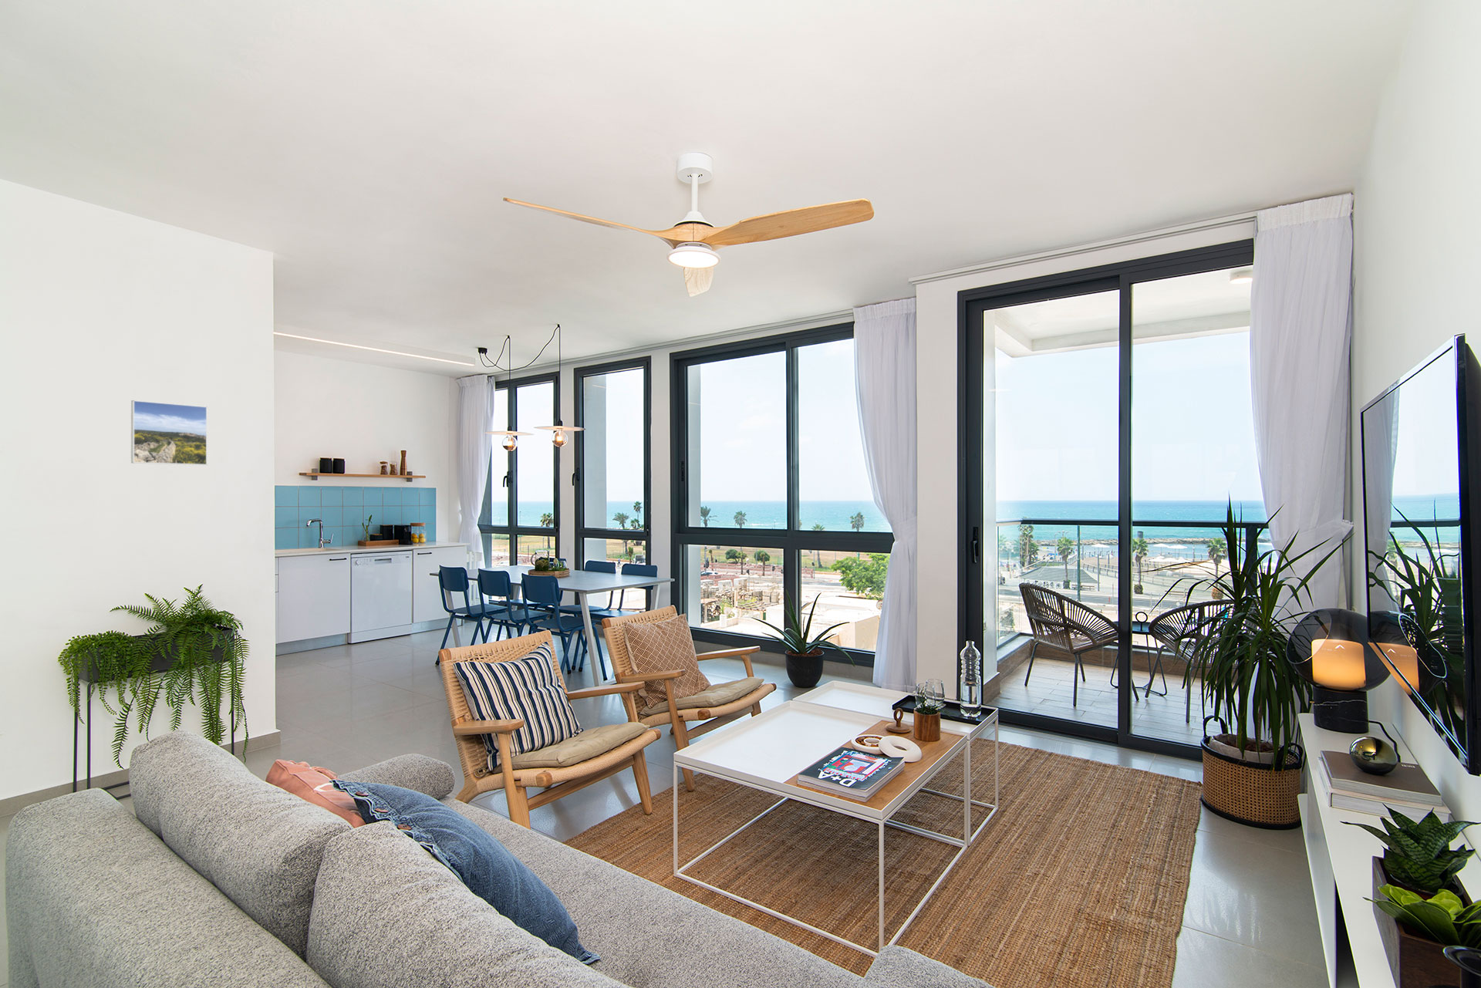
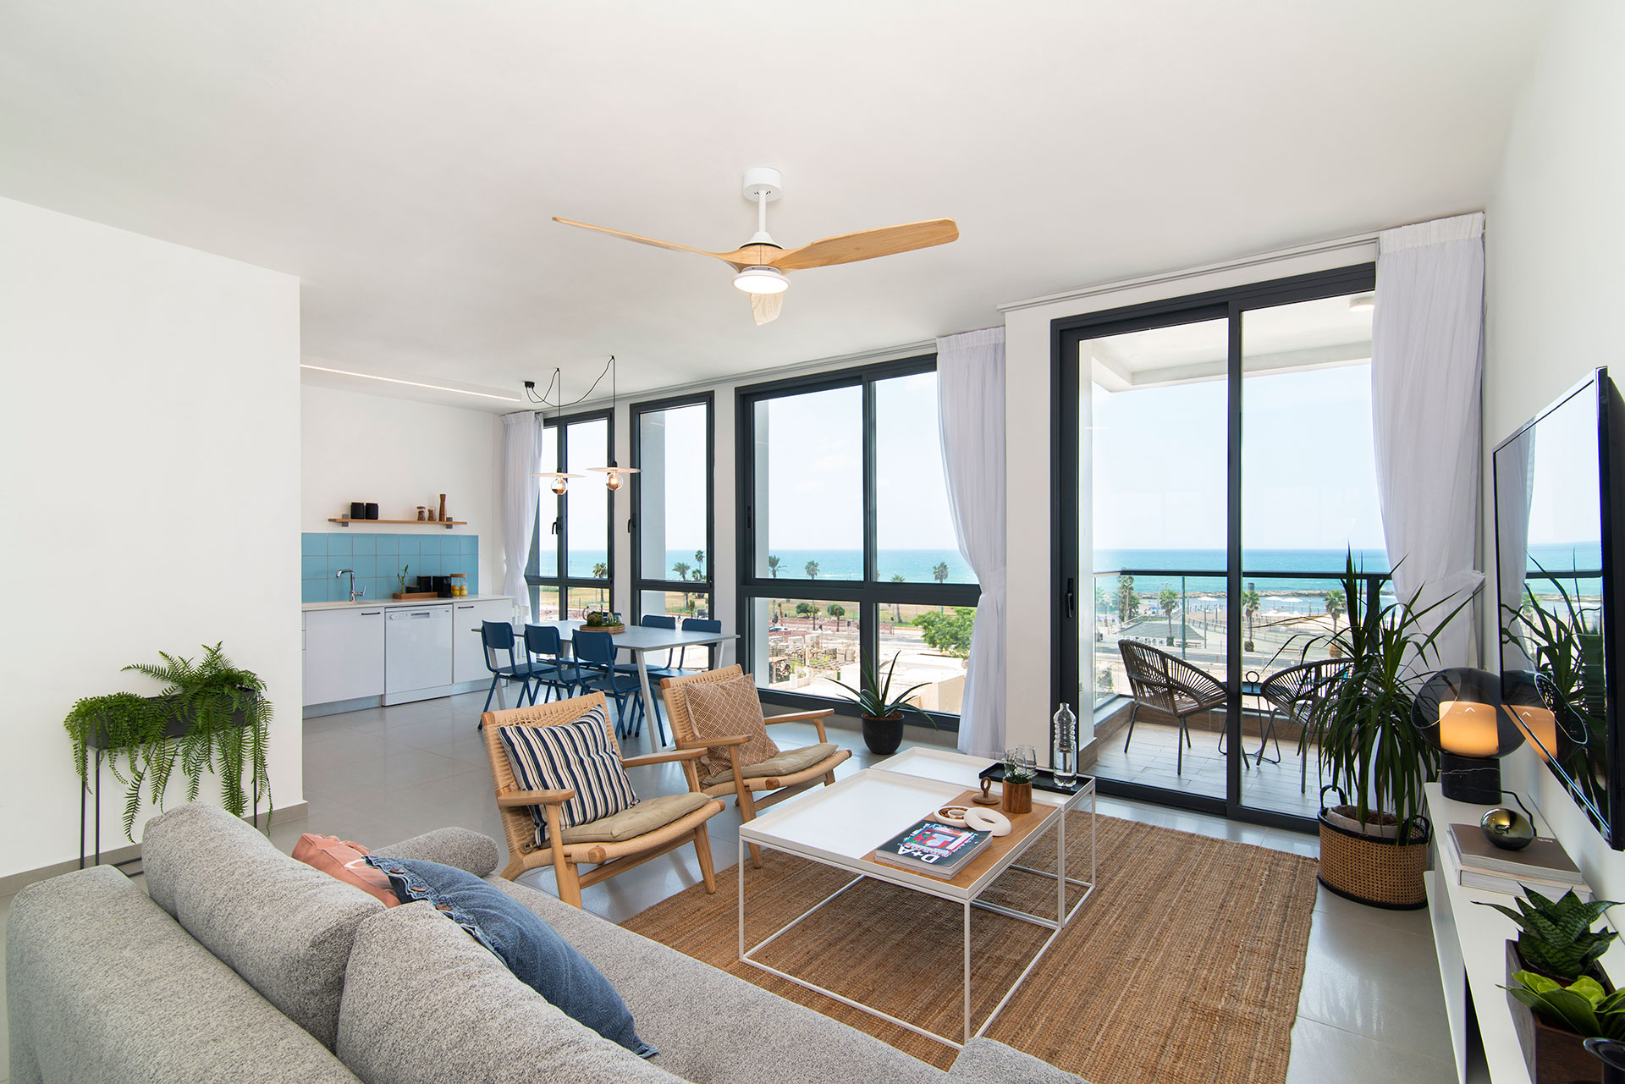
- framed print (170, 433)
